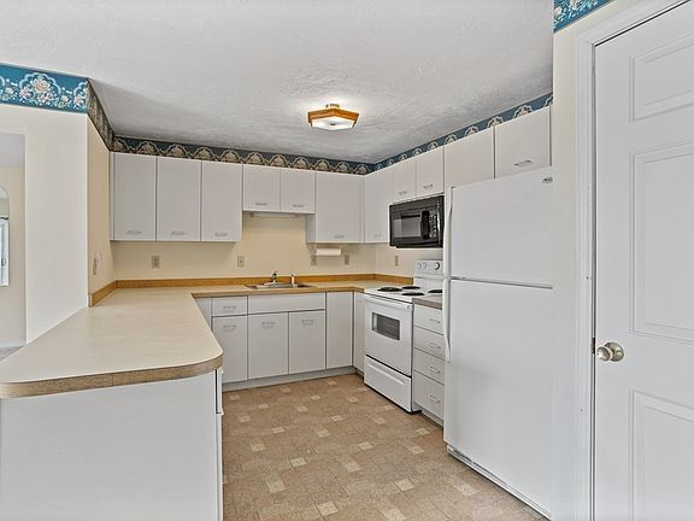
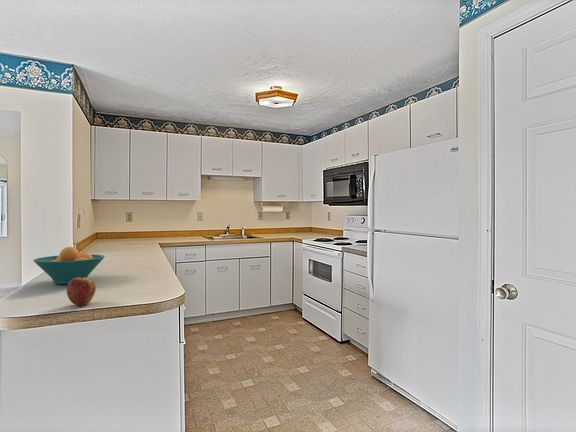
+ apple (81, 290)
+ fruit bowl (70, 264)
